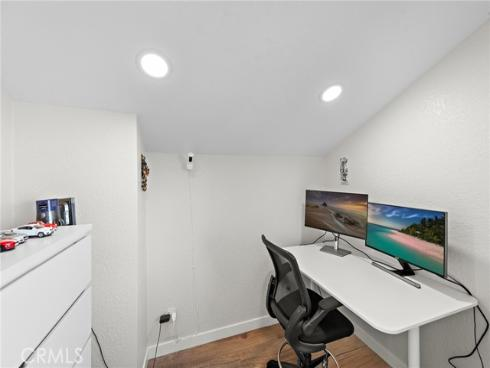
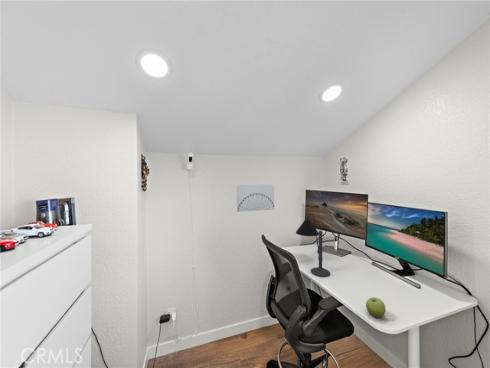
+ fruit (375, 306)
+ desk lamp (316, 238)
+ wall art (255, 197)
